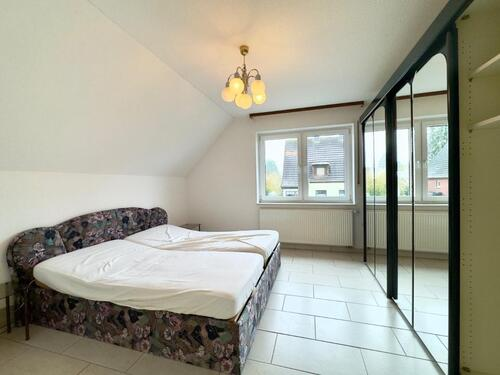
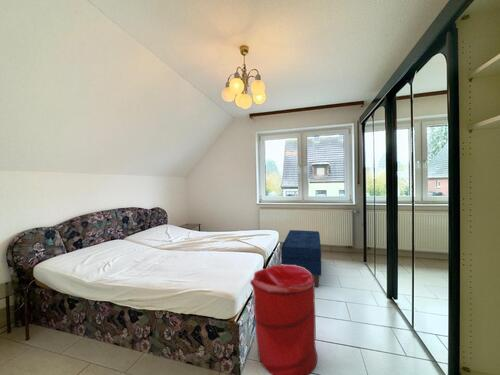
+ bench (302, 253)
+ laundry hamper (283, 313)
